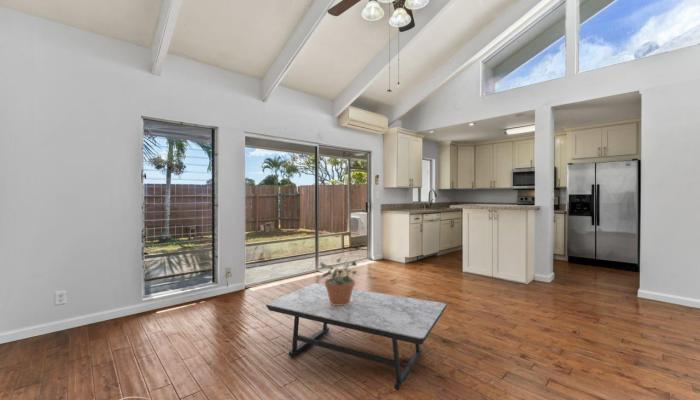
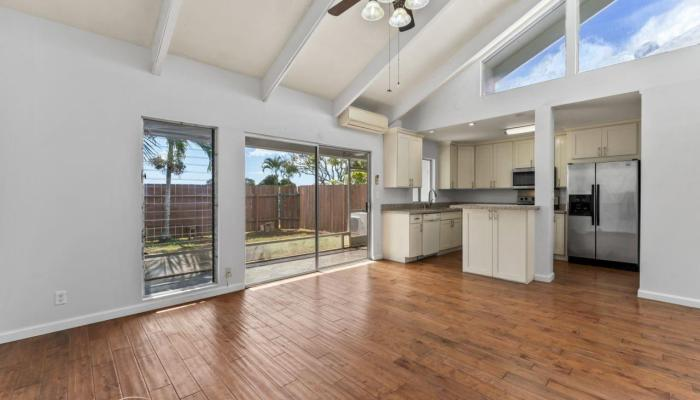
- coffee table (355, 329)
- potted plant (337, 281)
